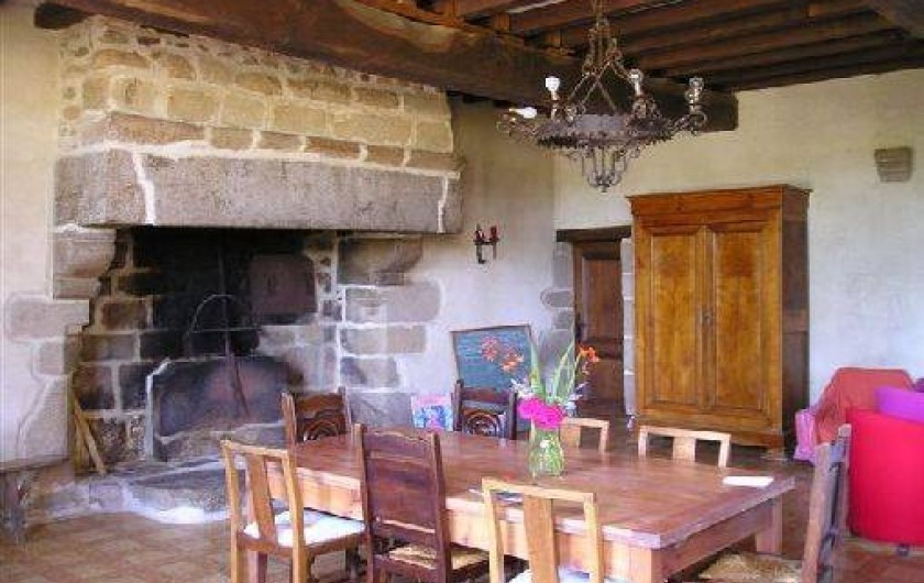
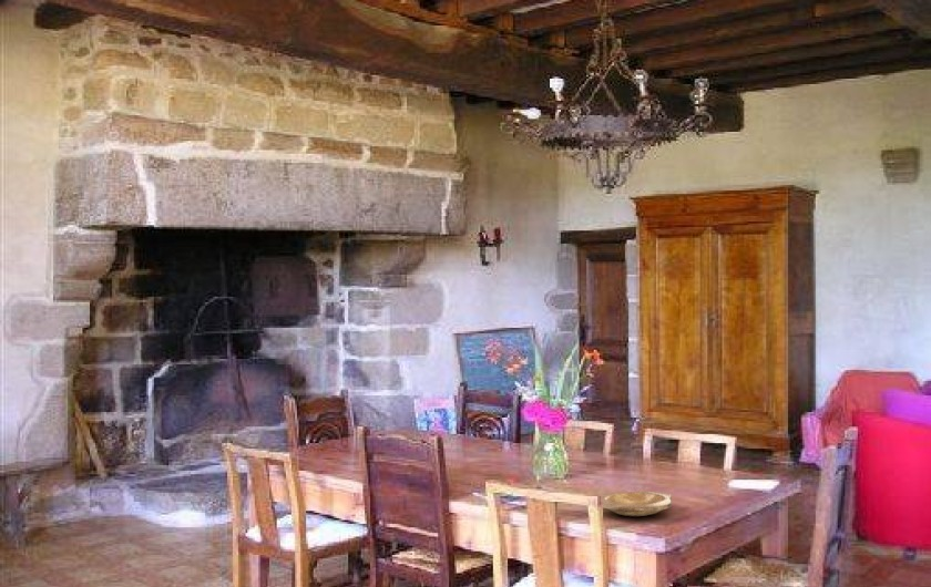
+ plate (633, 504)
